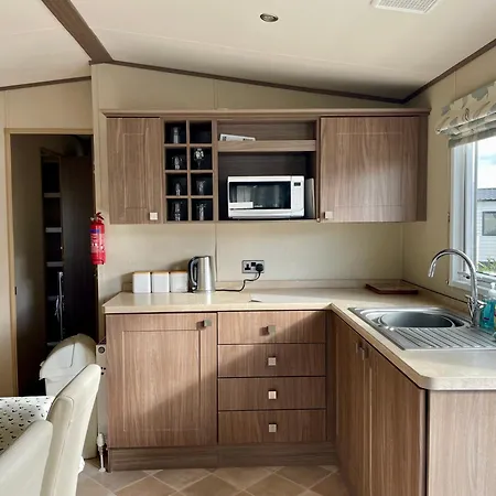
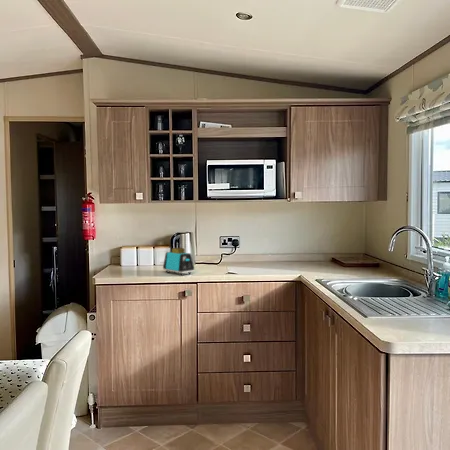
+ toaster (178, 260)
